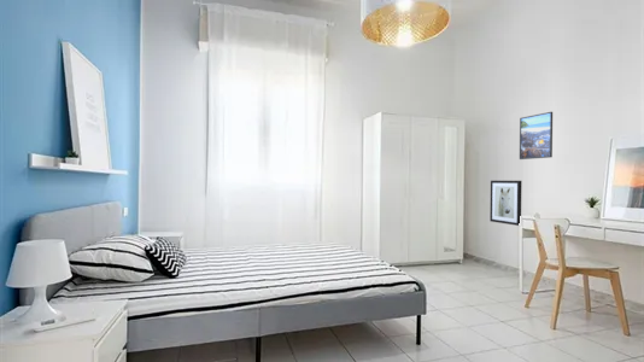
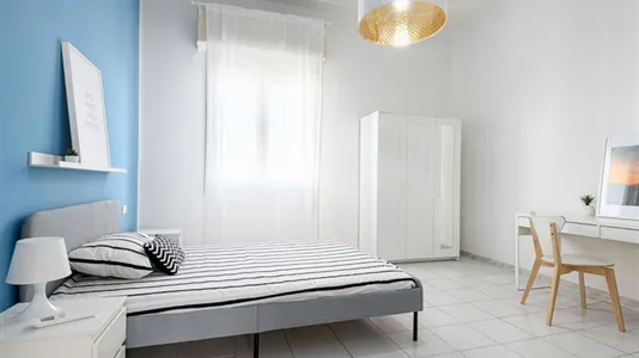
- wall art (504, 202)
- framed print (534, 136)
